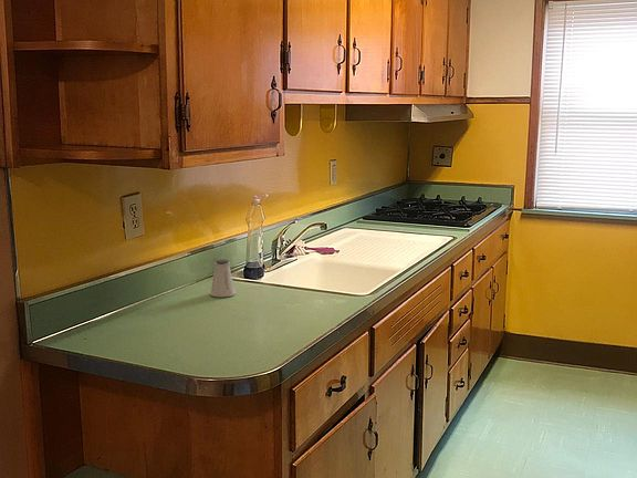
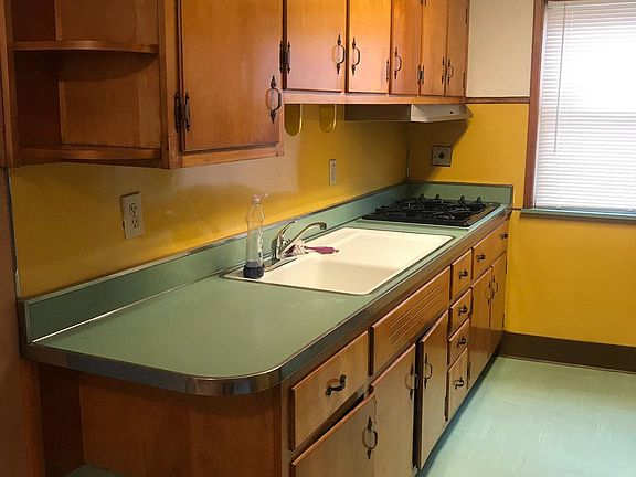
- saltshaker (222, 277)
